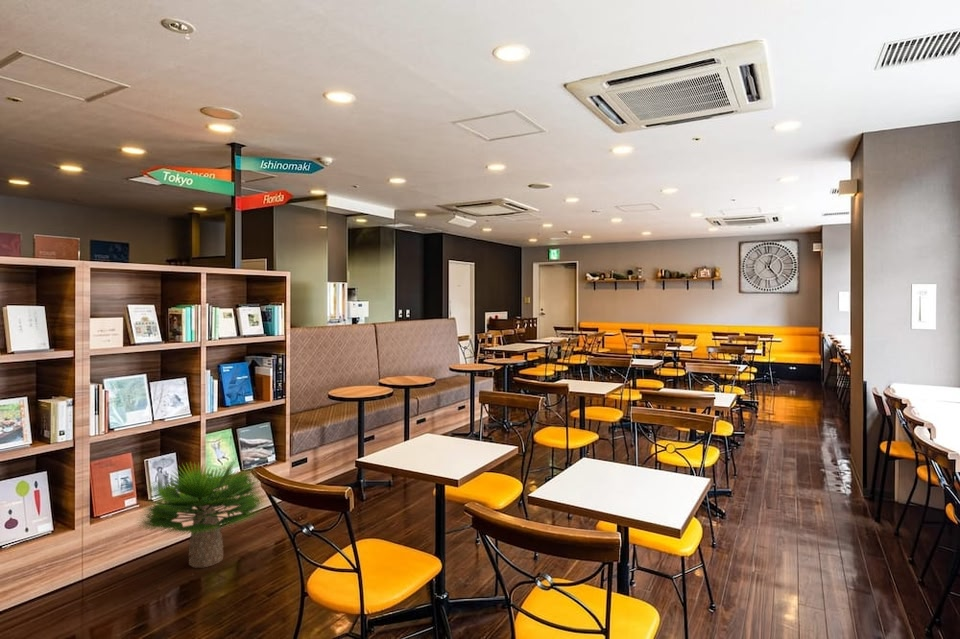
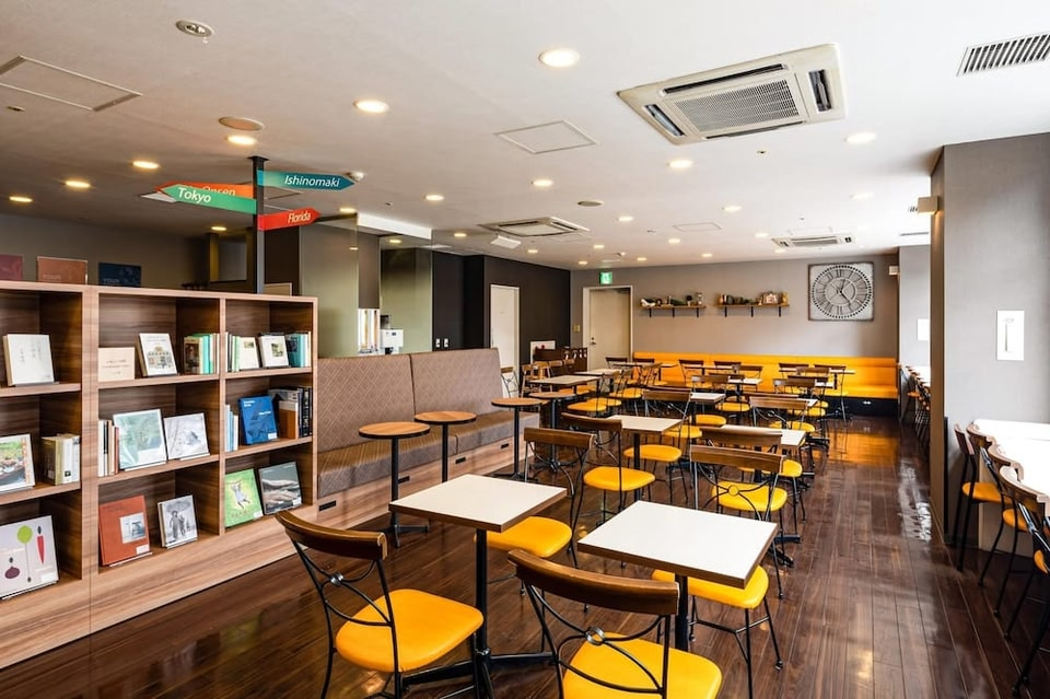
- potted plant (204, 510)
